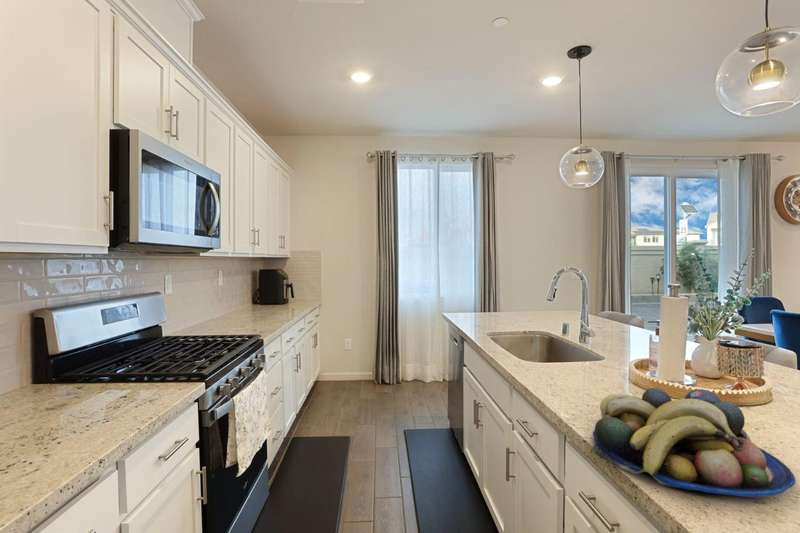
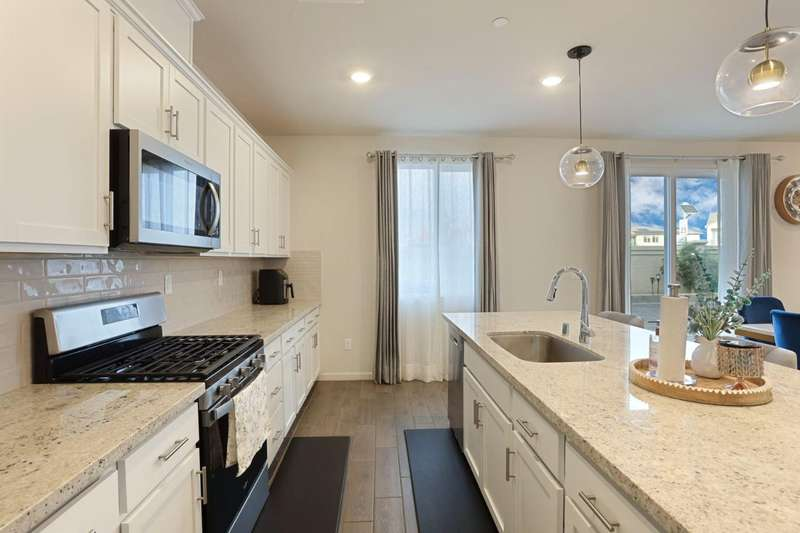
- fruit bowl (682, 424)
